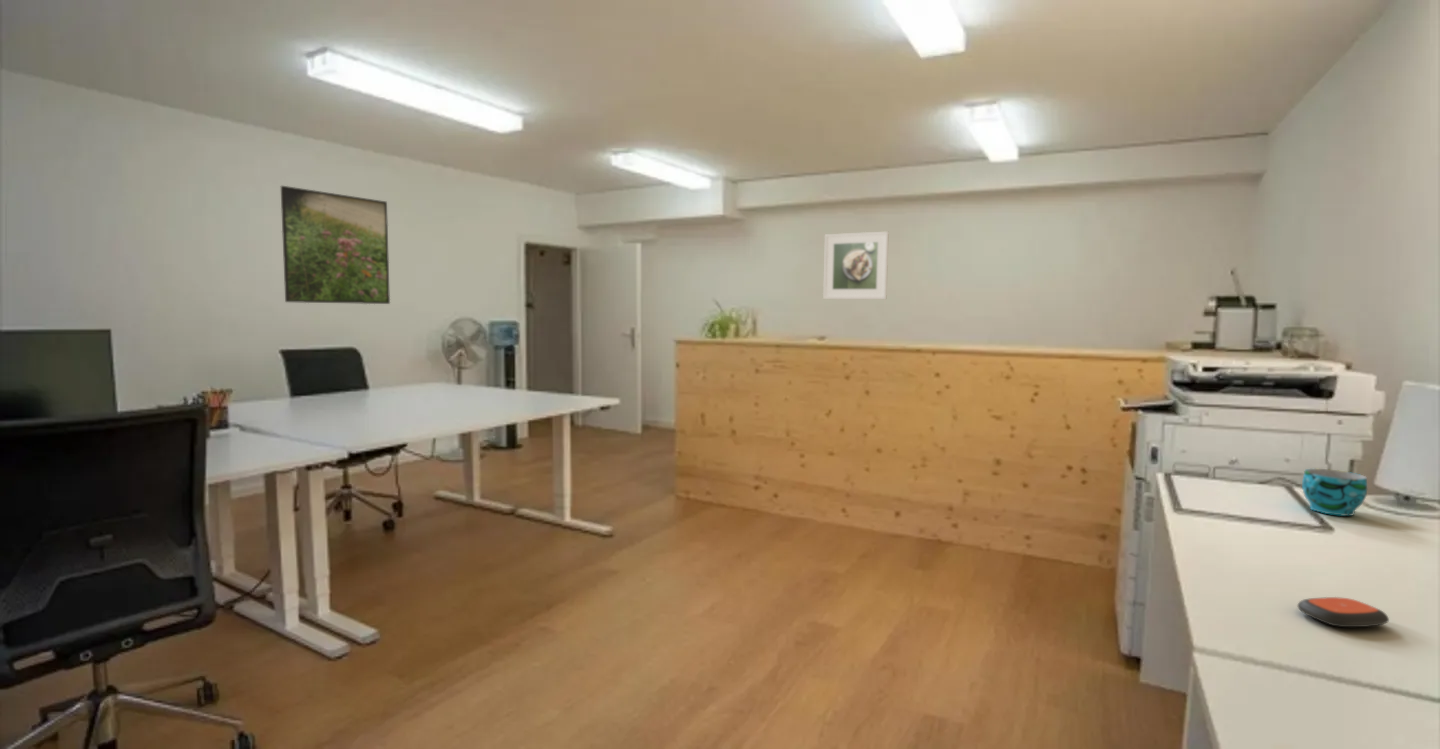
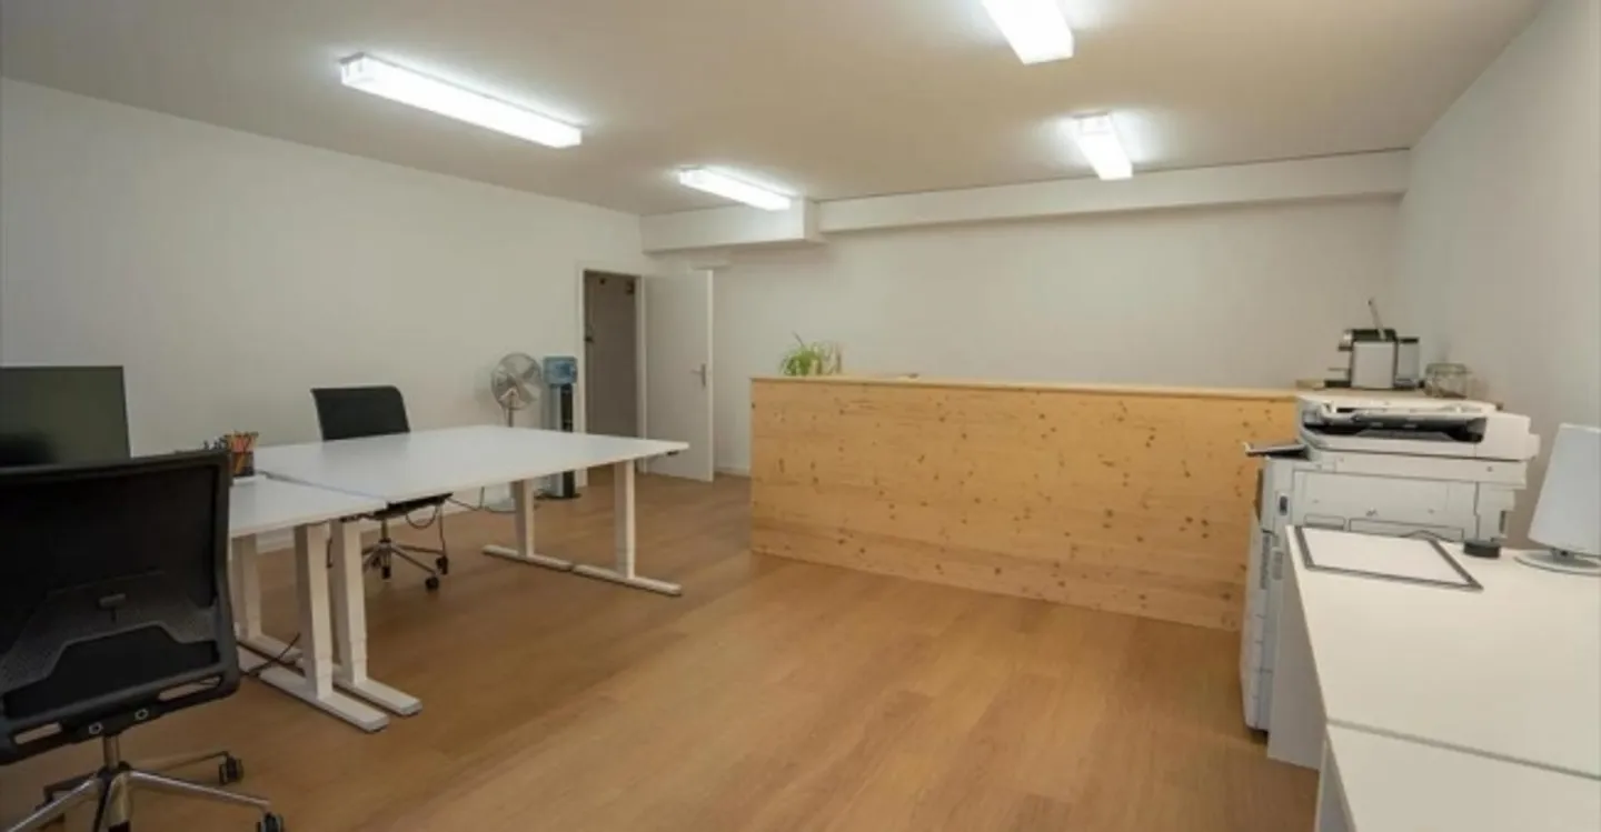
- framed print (855, 266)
- cup (1333, 493)
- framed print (338, 249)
- remote control (1342, 612)
